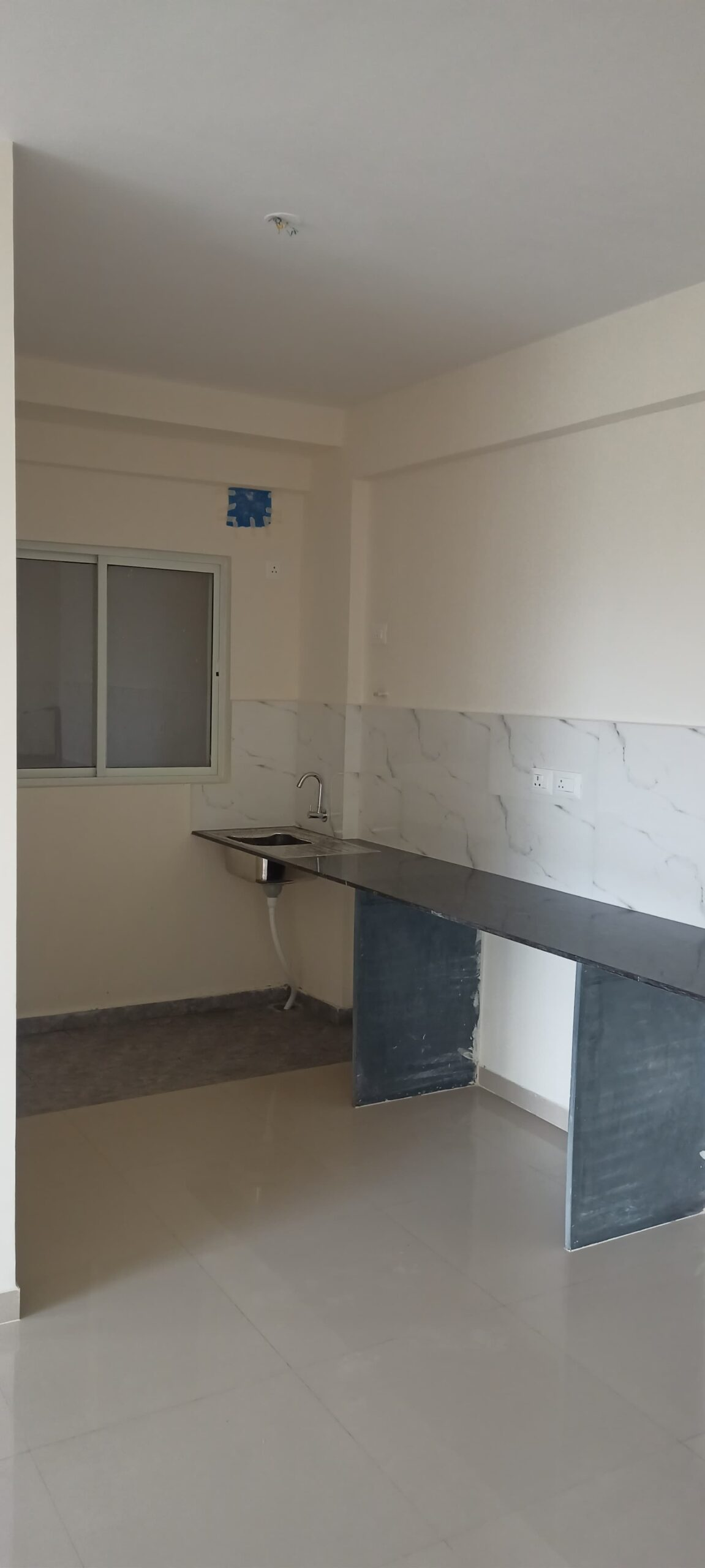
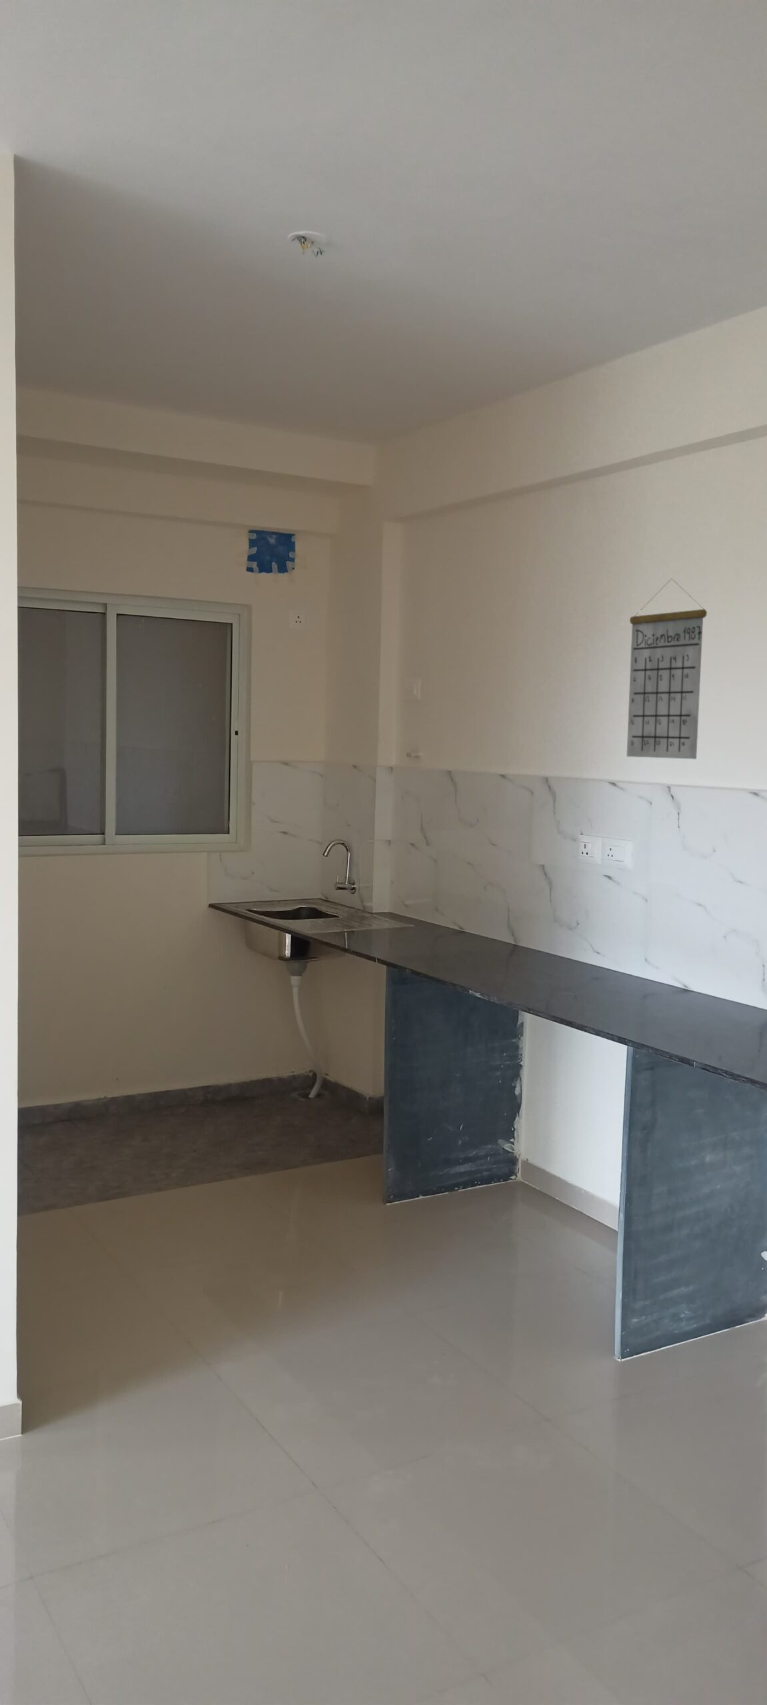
+ calendar (665, 668)
